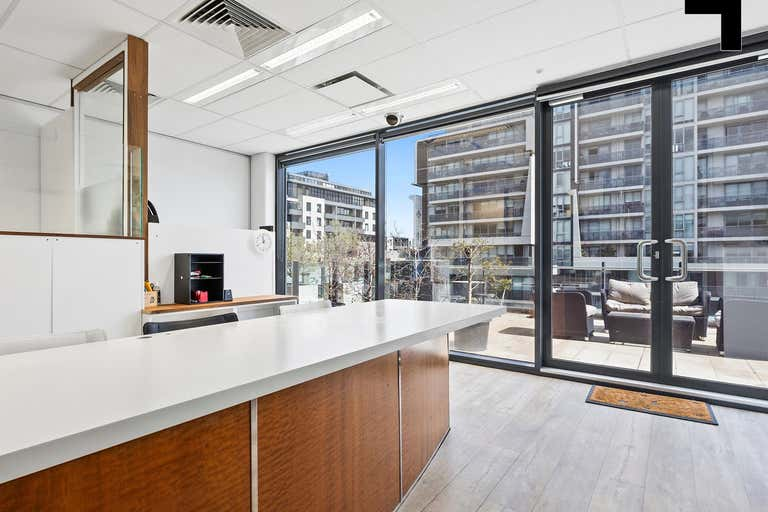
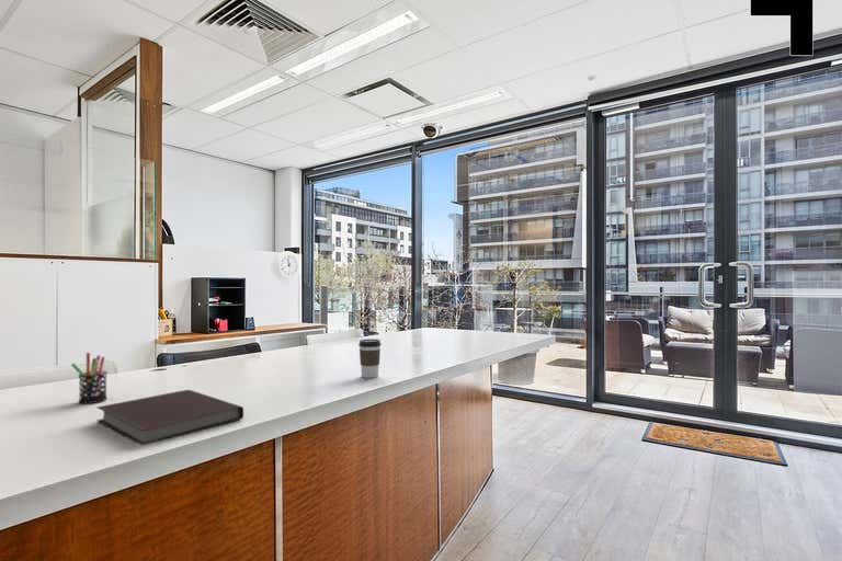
+ pen holder (89, 377)
+ notebook (170, 413)
+ coffee cup (369, 357)
